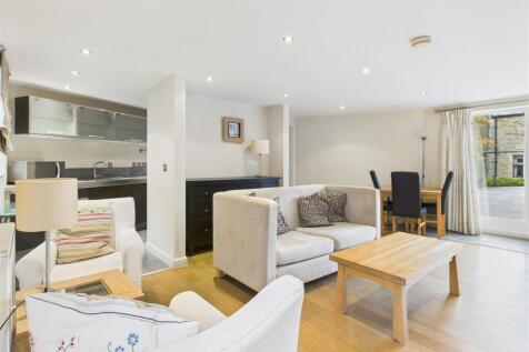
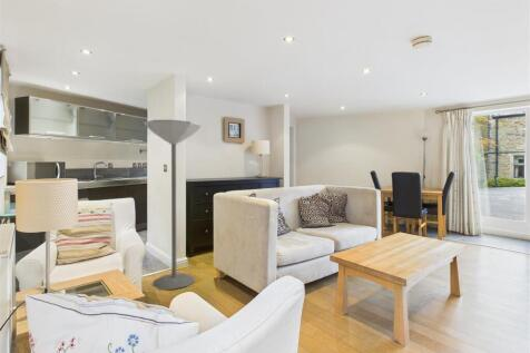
+ floor lamp (174, 203)
